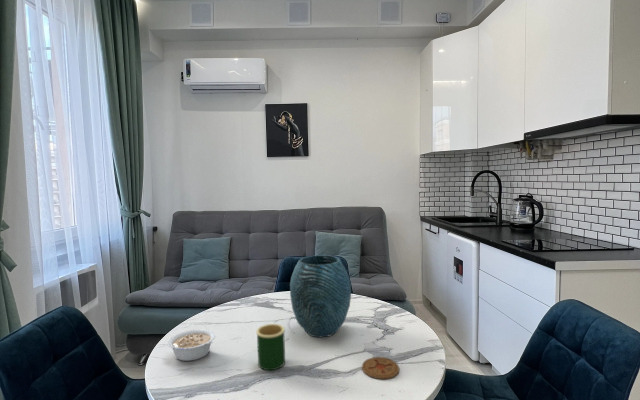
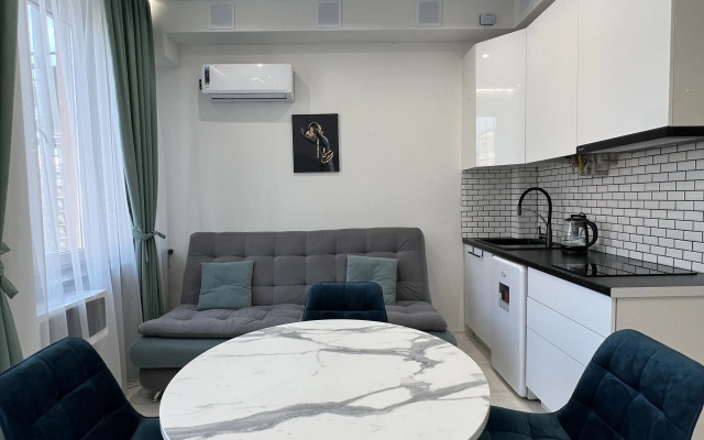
- mug (272, 343)
- vase (320, 295)
- legume (193, 344)
- coaster (380, 367)
